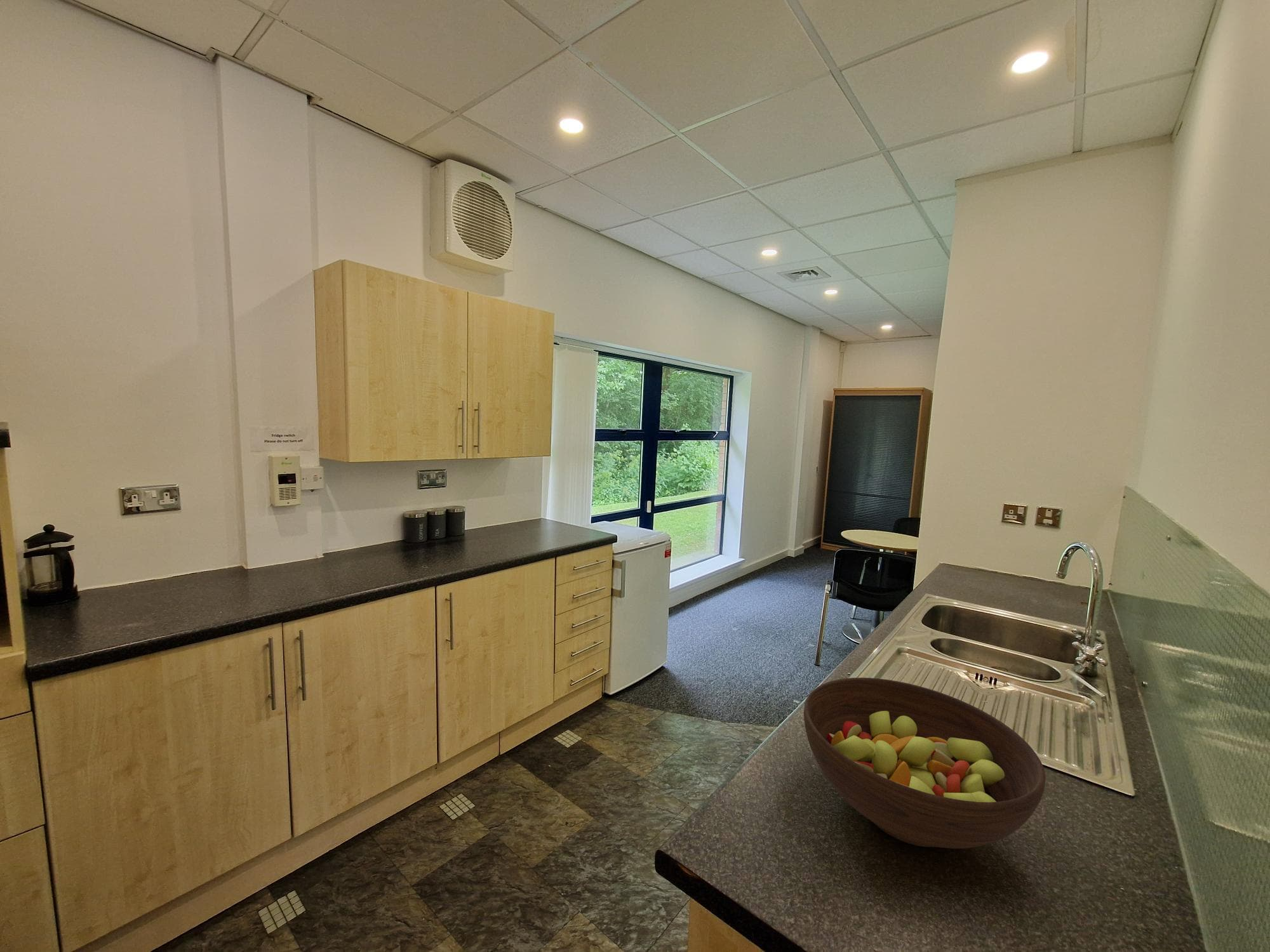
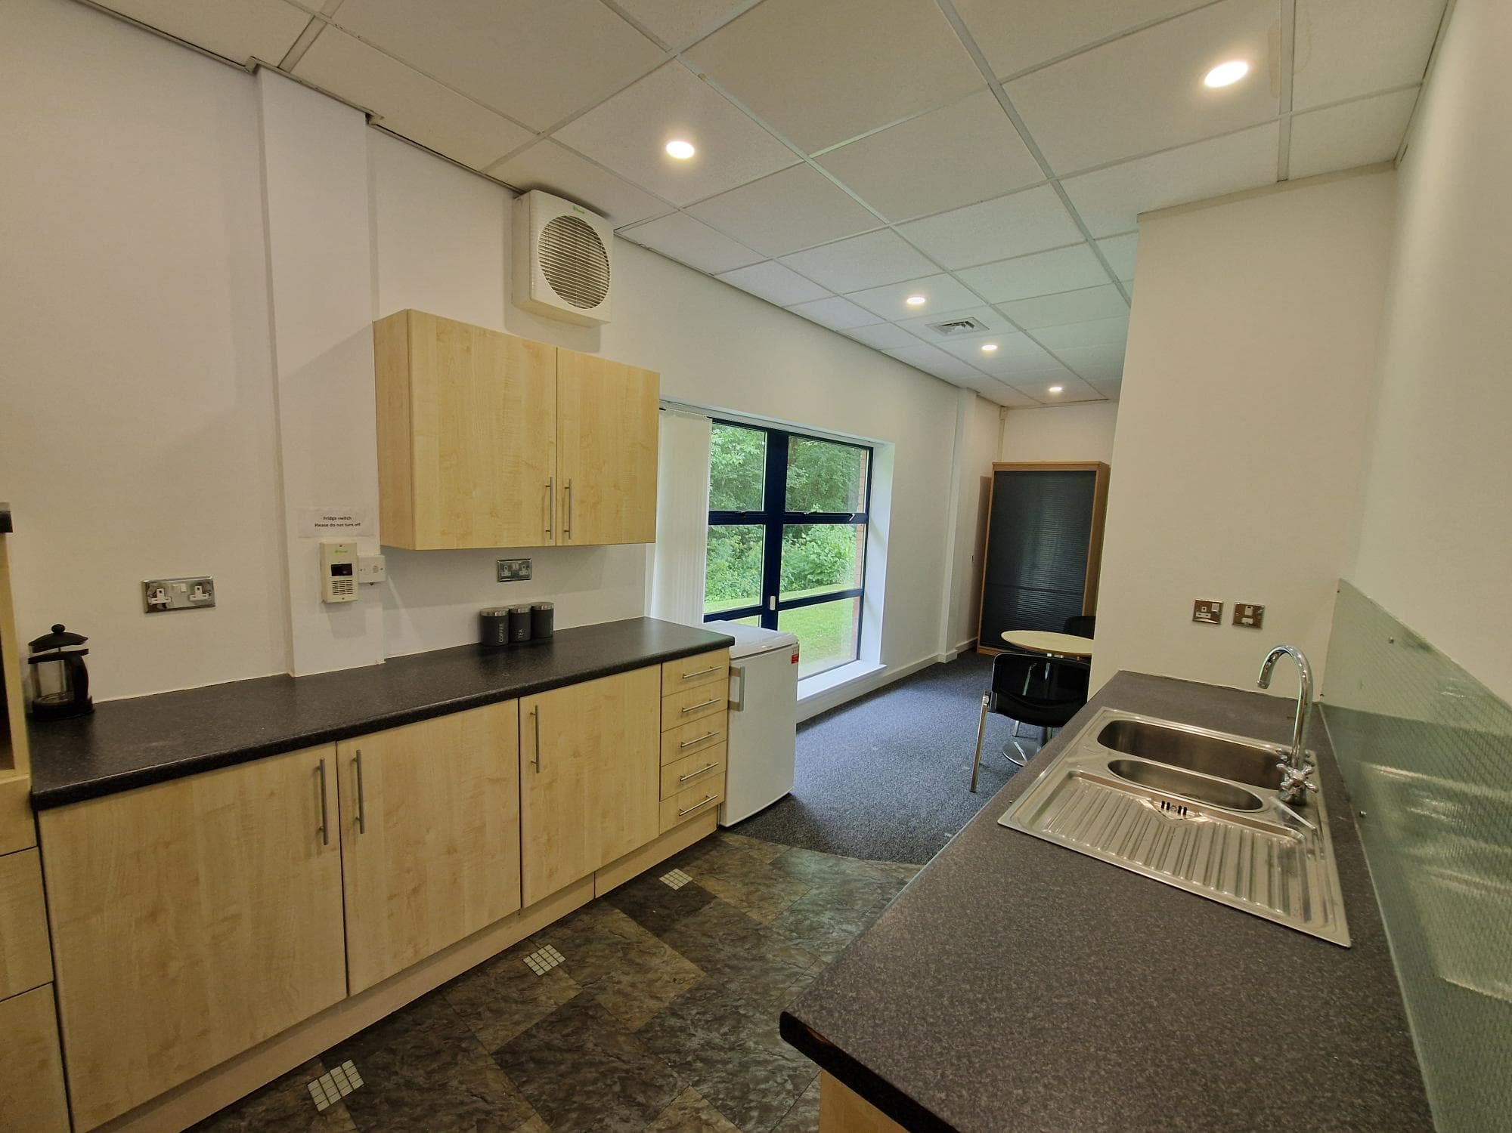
- fruit bowl (909, 772)
